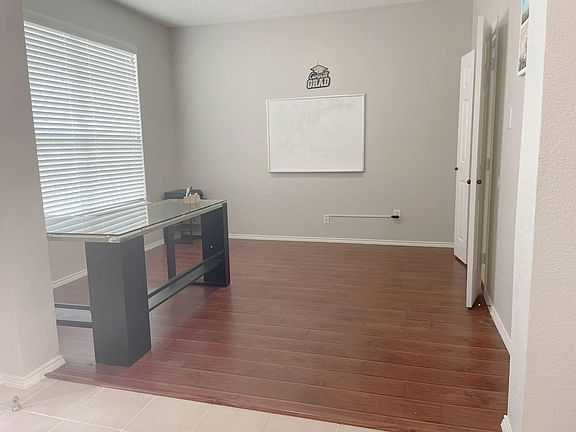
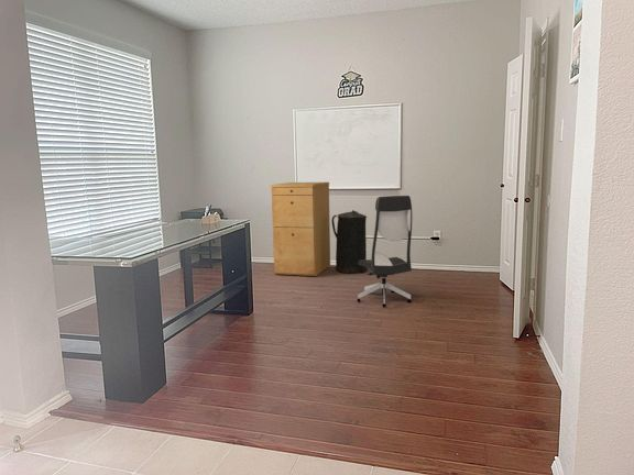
+ office chair (380, 253)
+ trash can (348, 240)
+ filing cabinet (302, 227)
